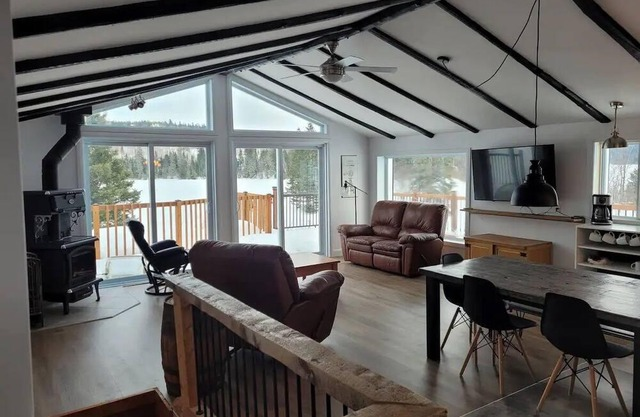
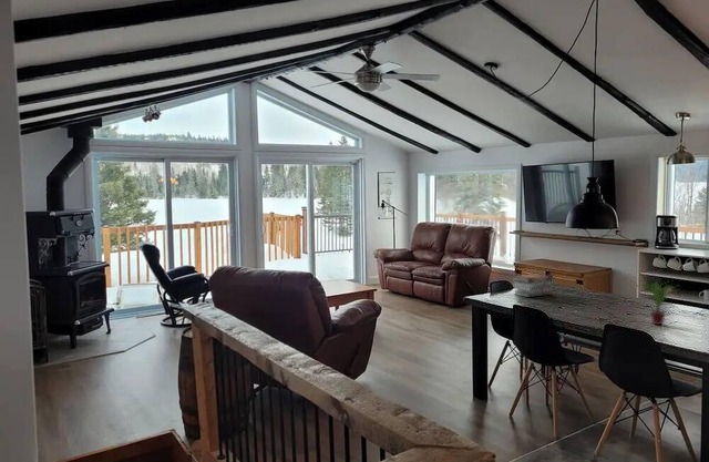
+ potted plant (655, 301)
+ book stack (532, 285)
